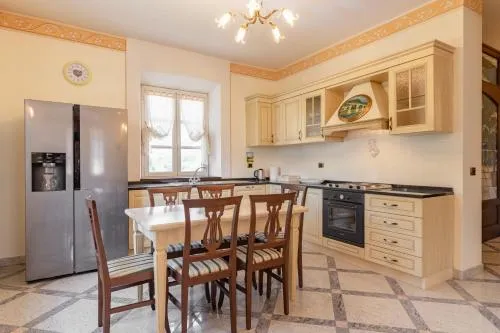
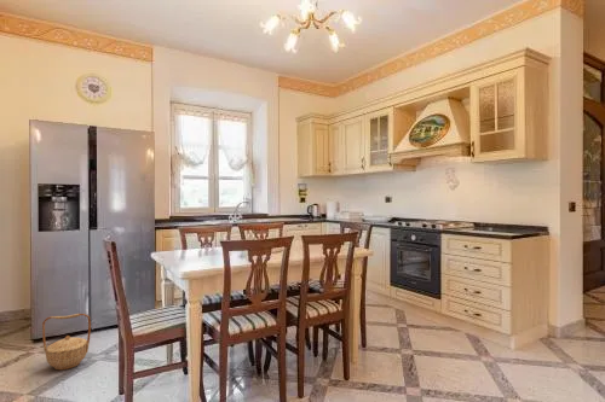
+ basket (67, 339)
